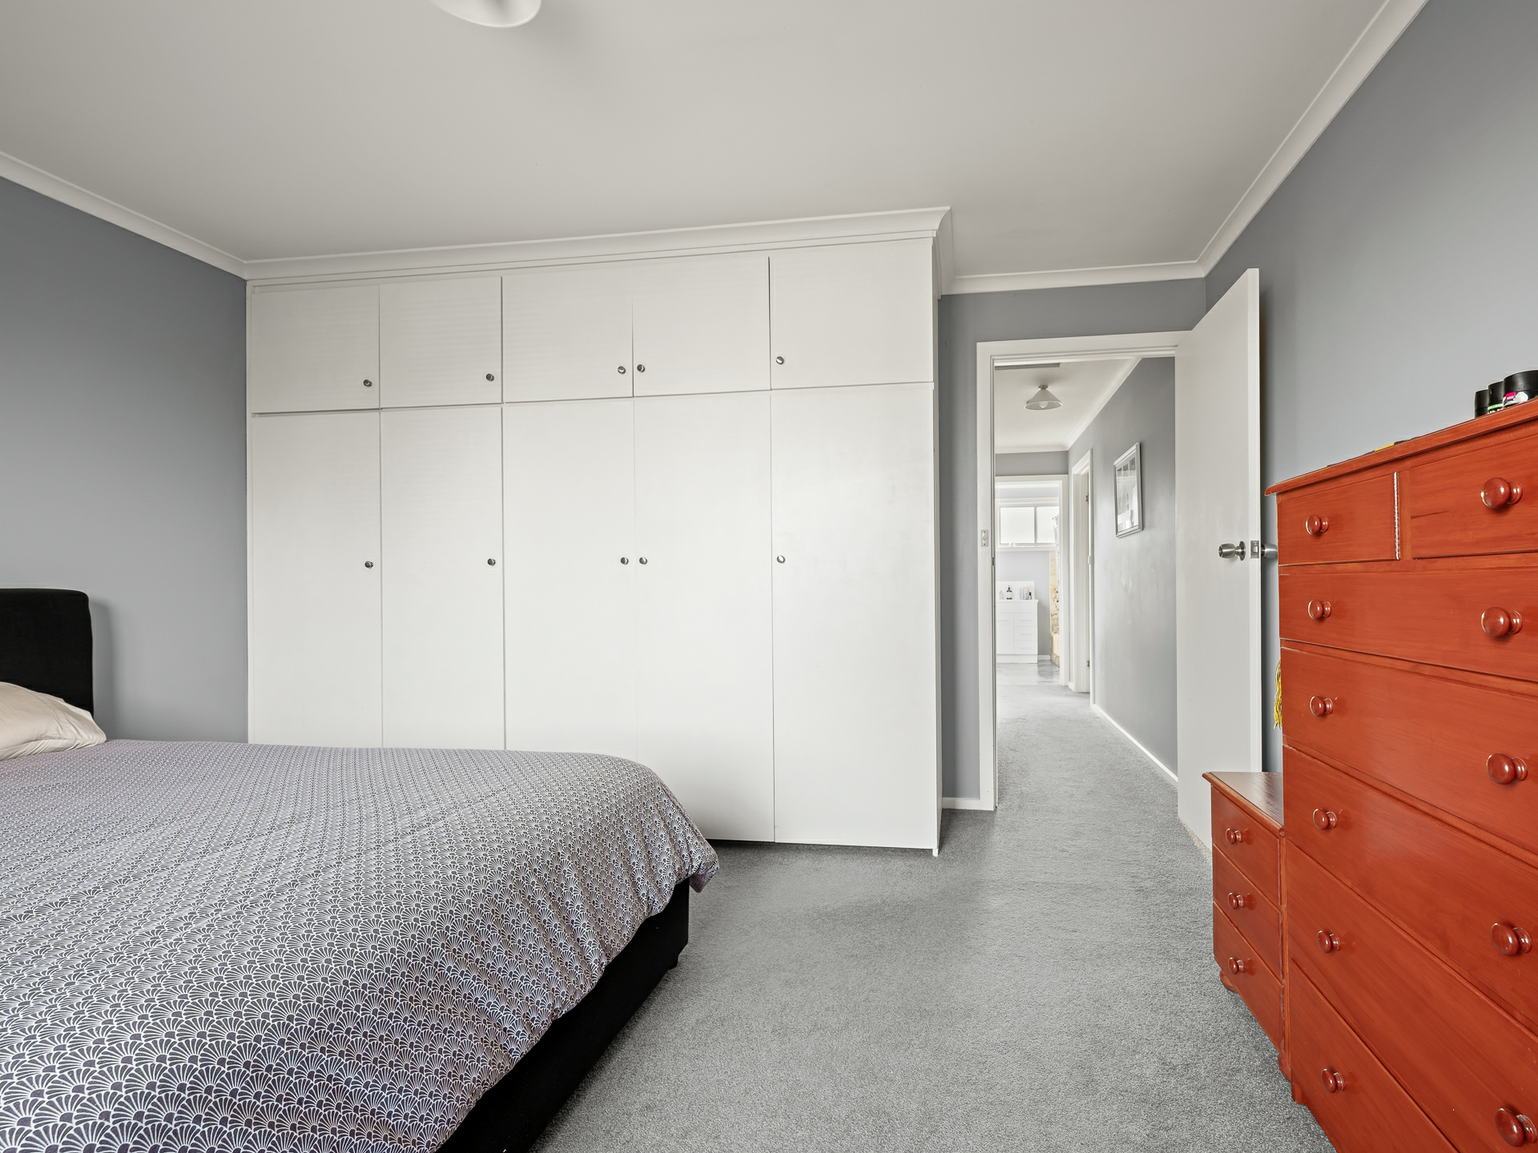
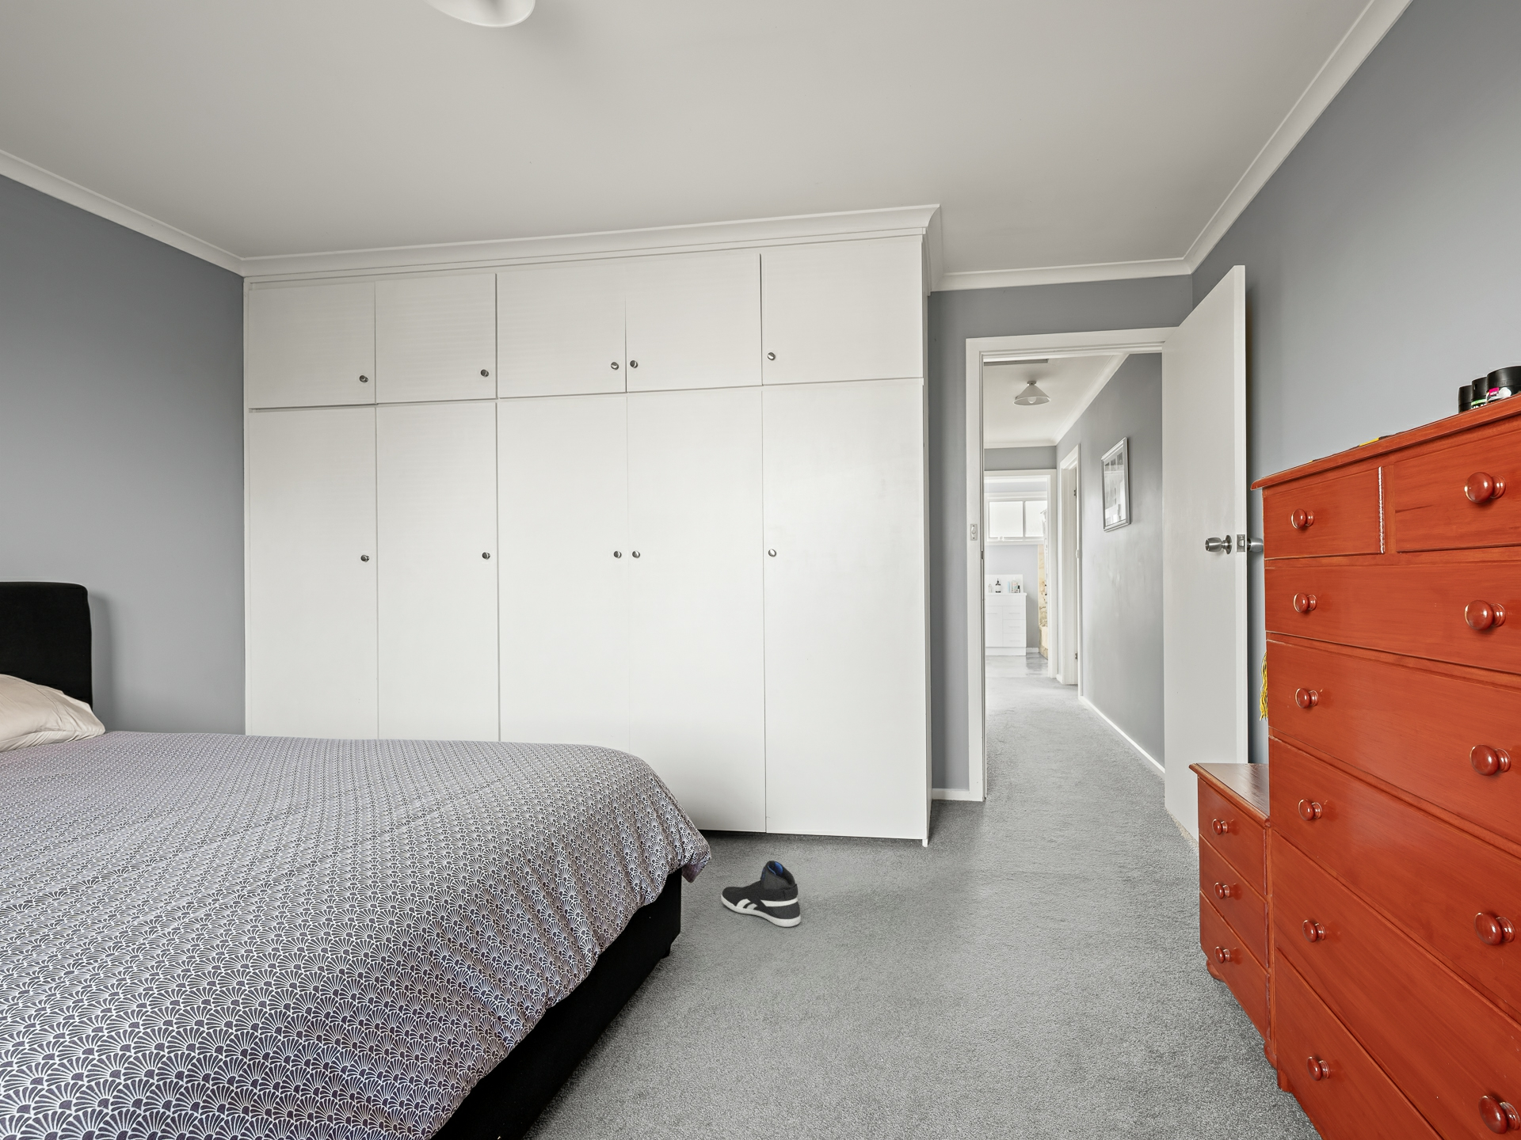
+ sneaker (762, 885)
